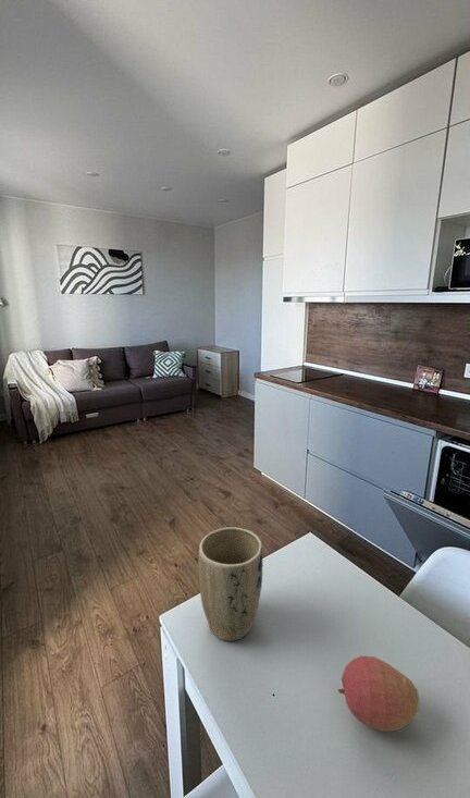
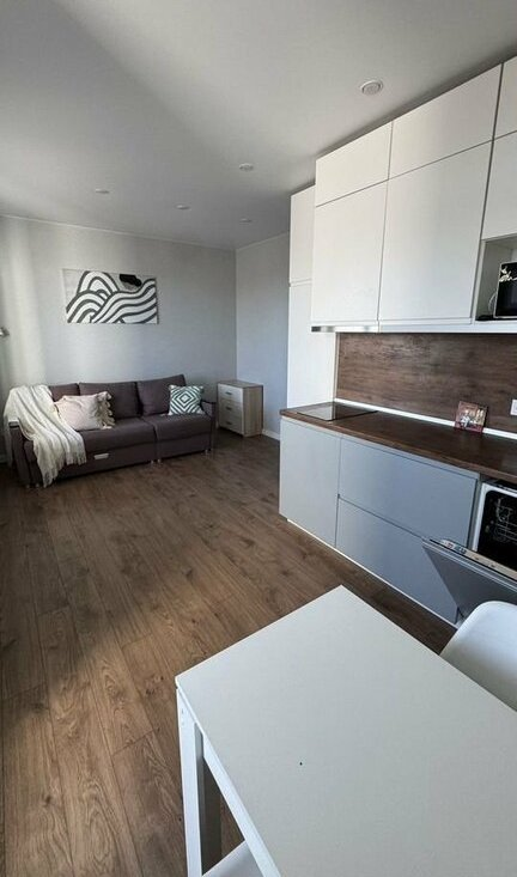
- plant pot (231, 584)
- fruit (378, 692)
